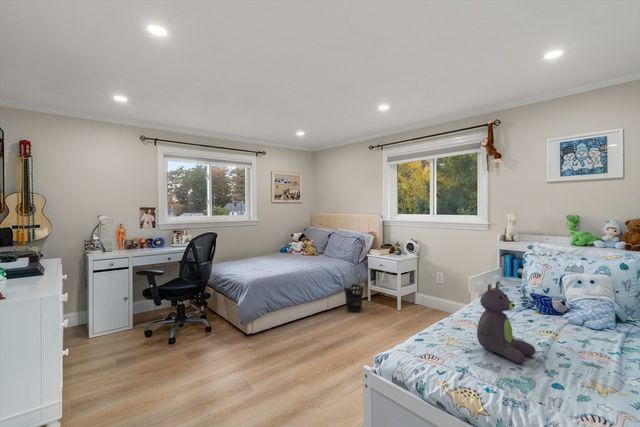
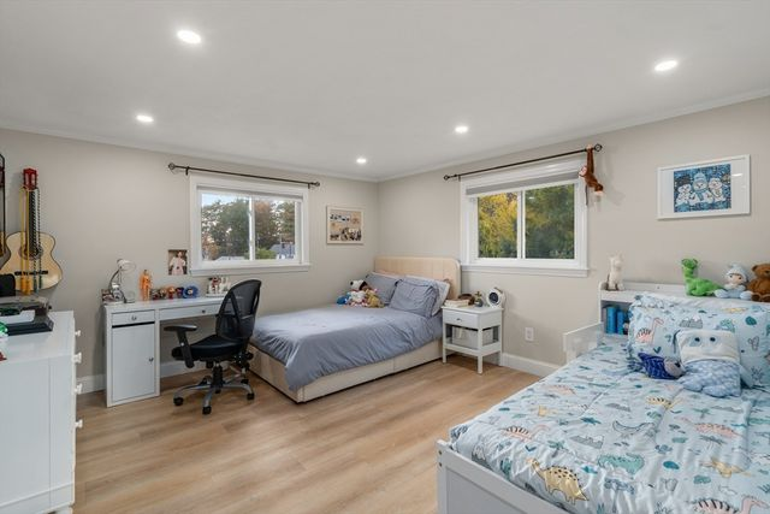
- wastebasket (353, 298)
- stuffed bear (504, 318)
